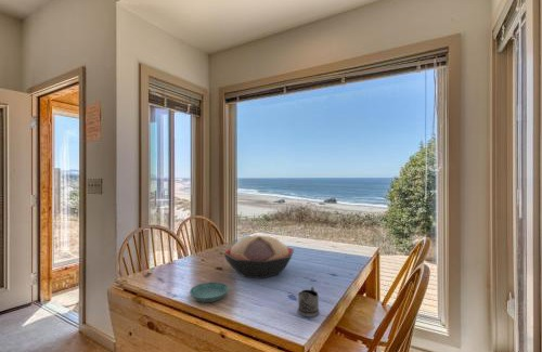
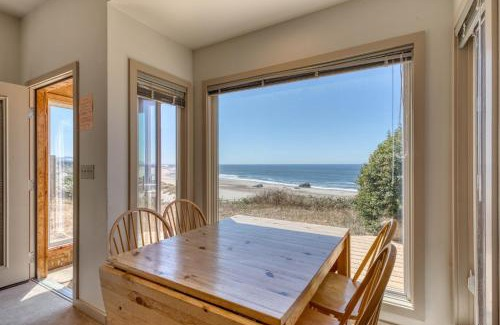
- decorative bowl (259, 252)
- tea glass holder (309, 298)
- saucer (209, 292)
